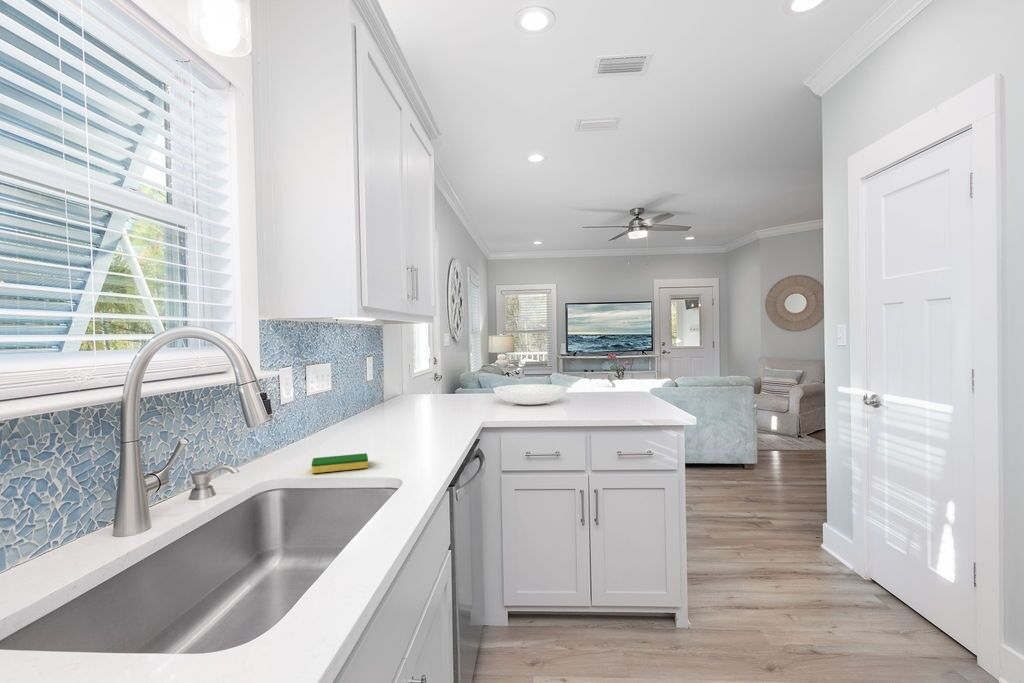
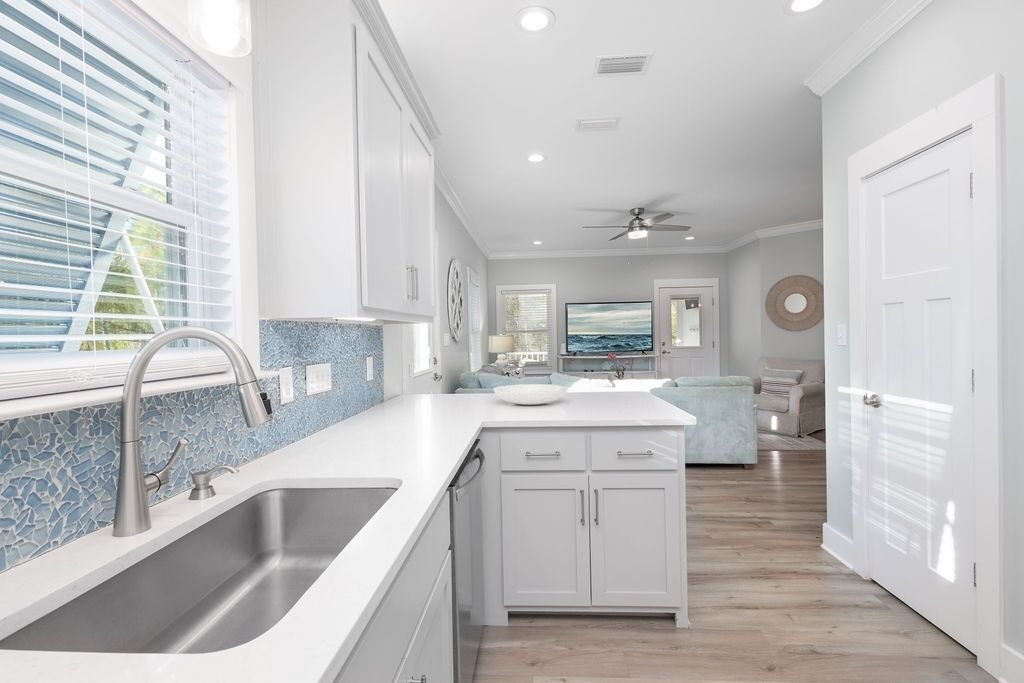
- dish sponge (340, 462)
